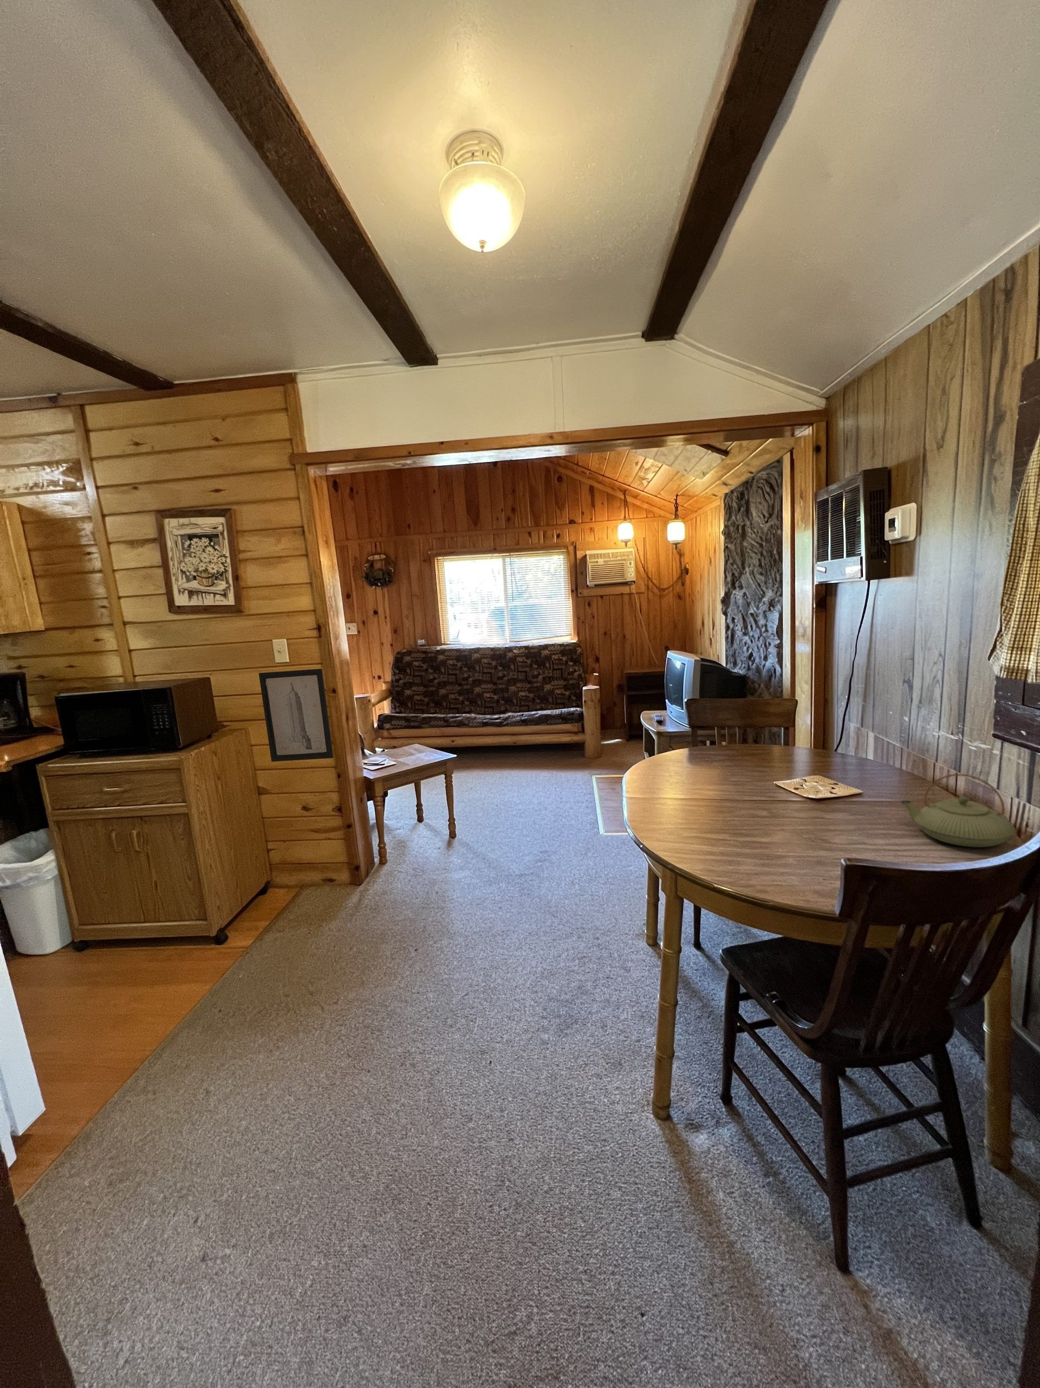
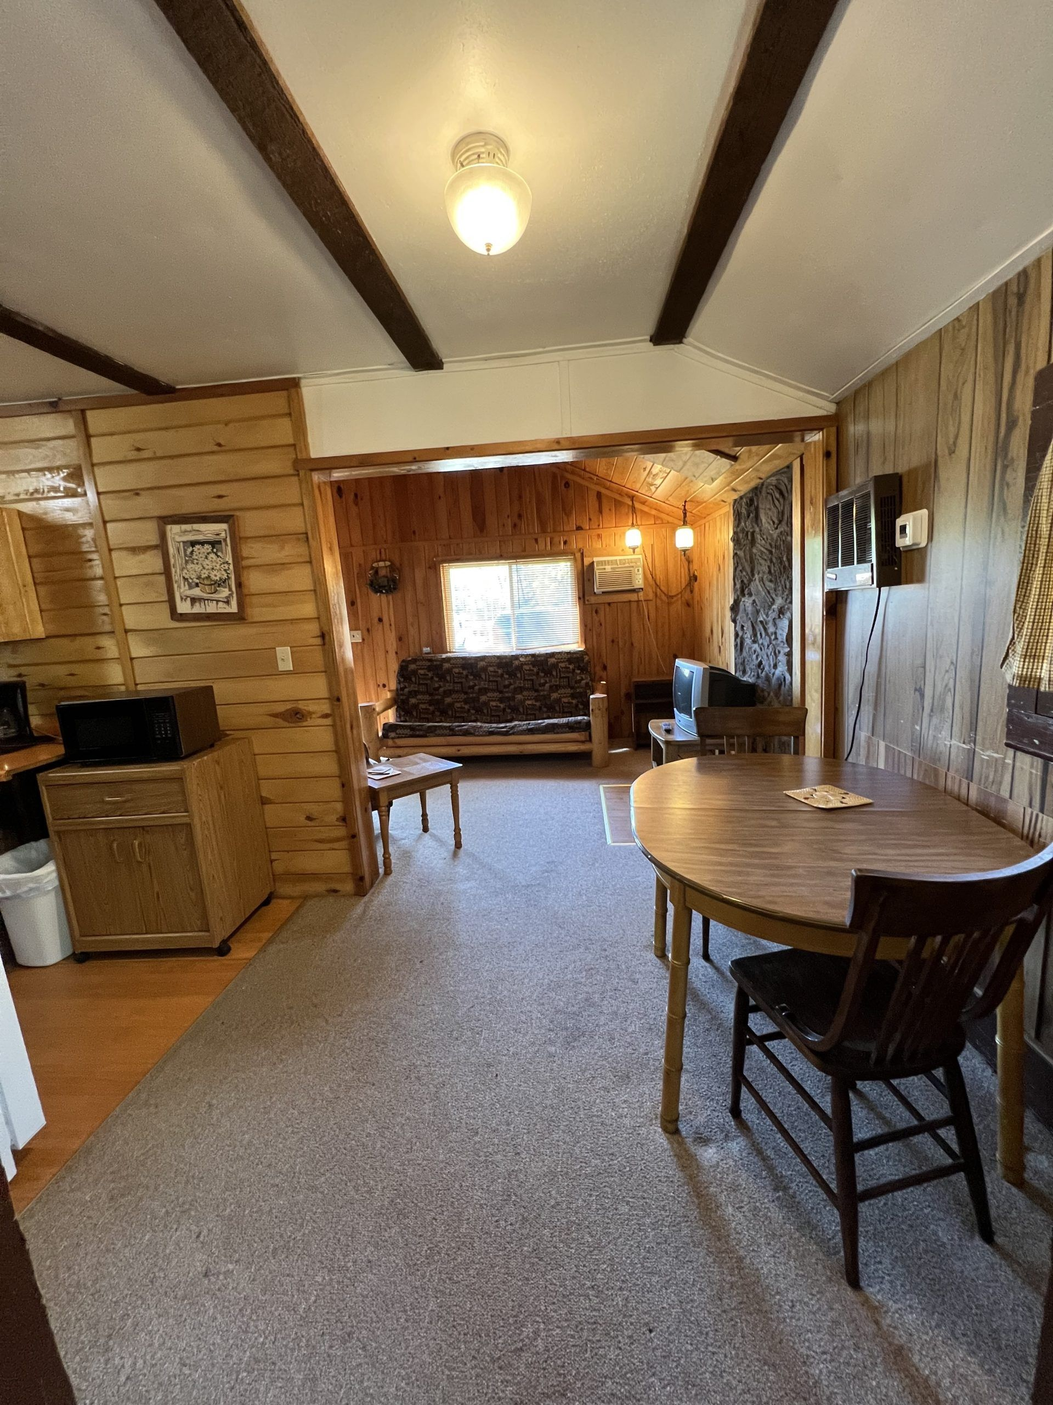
- wall art (296, 716)
- teapot (956, 804)
